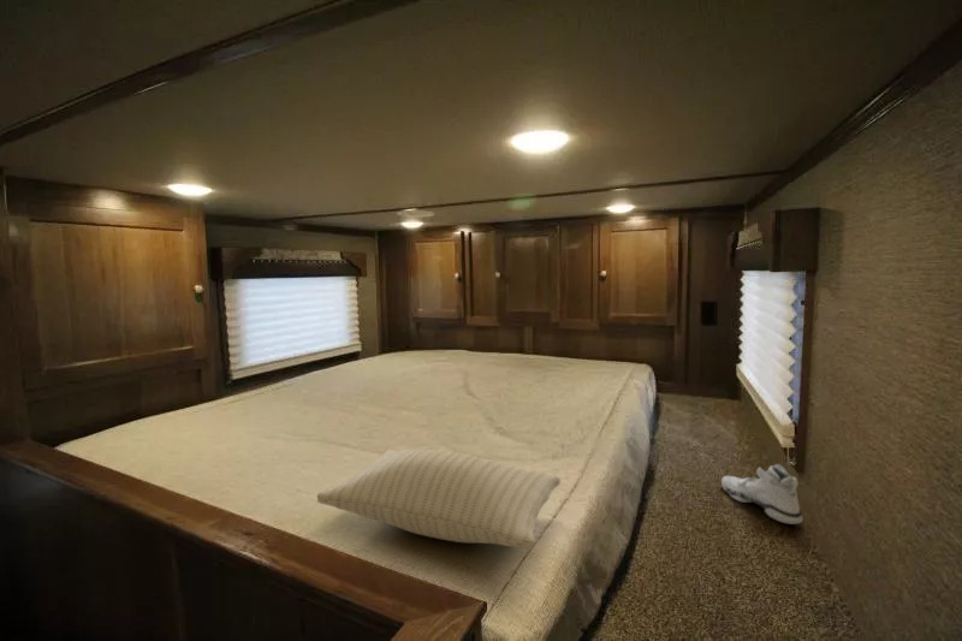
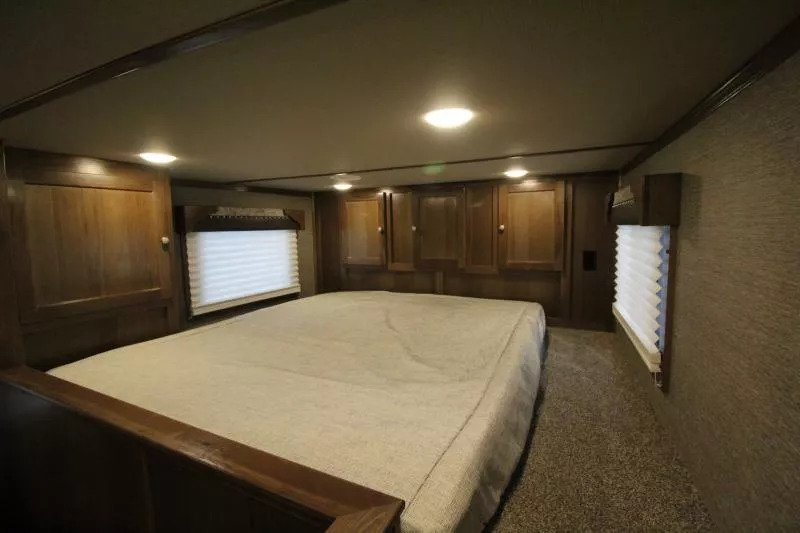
- sneaker (759, 482)
- pillow (443, 491)
